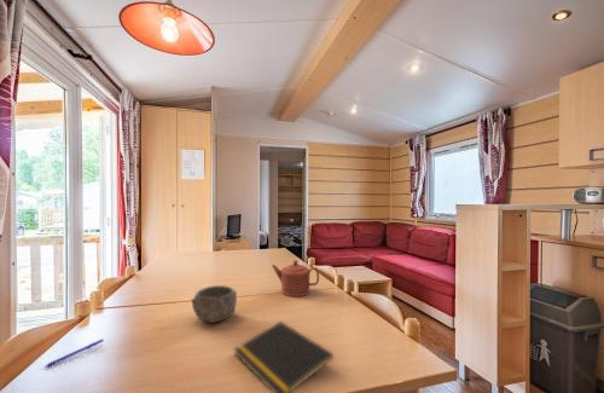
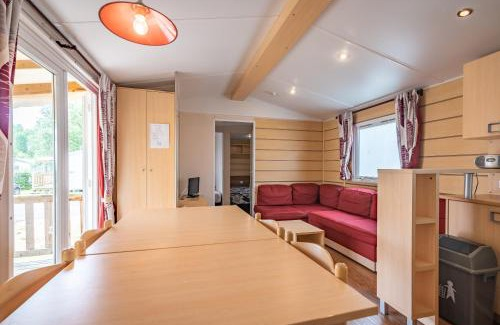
- bowl (215, 304)
- notepad (280, 353)
- pen (75, 352)
- teapot (295, 276)
